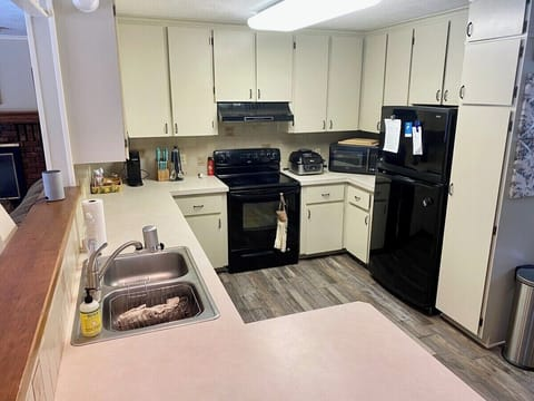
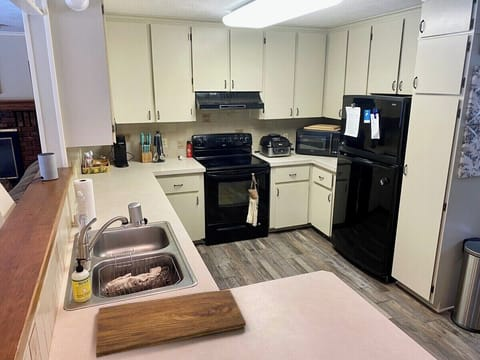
+ cutting board (171, 317)
